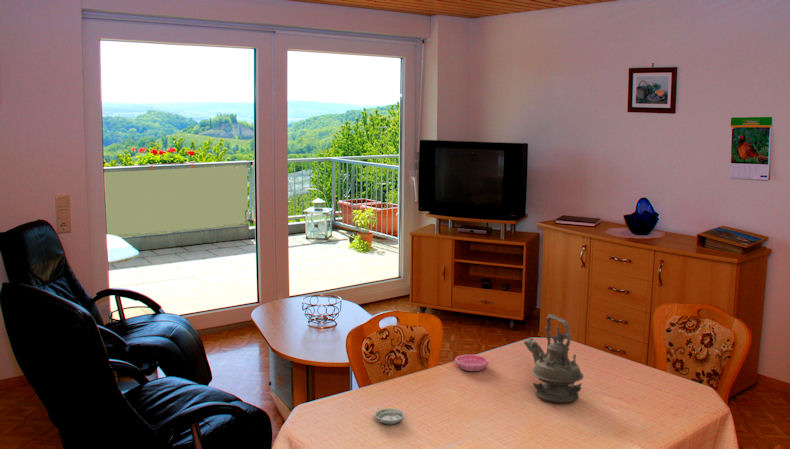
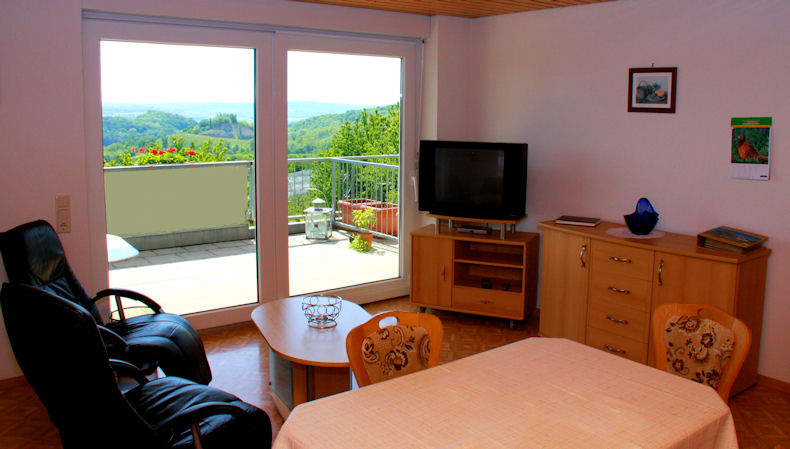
- saucer (471, 363)
- teapot (548, 351)
- saucer (389, 417)
